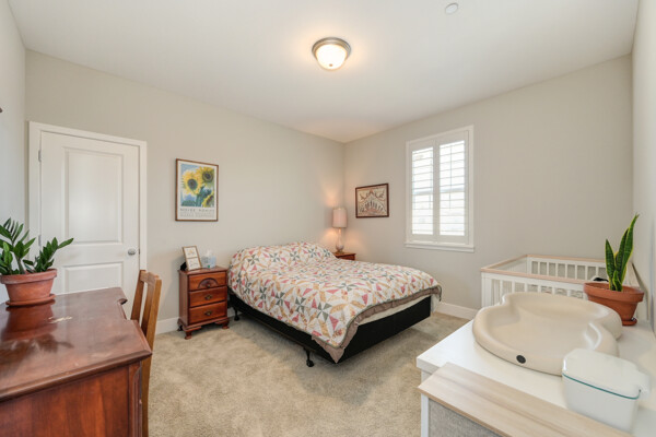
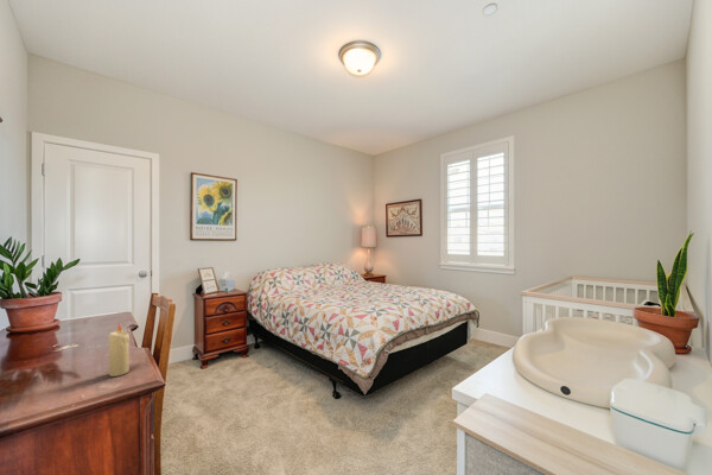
+ candle (119, 348)
